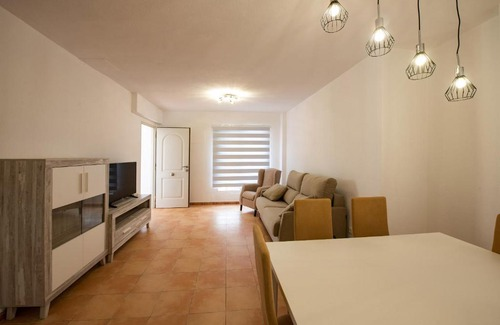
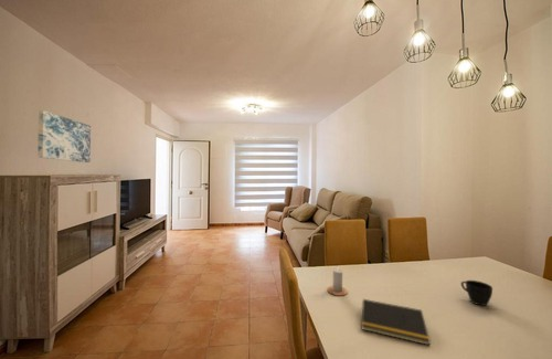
+ candle (337, 276)
+ cup (477, 293)
+ notepad (392, 319)
+ wall art (67, 139)
